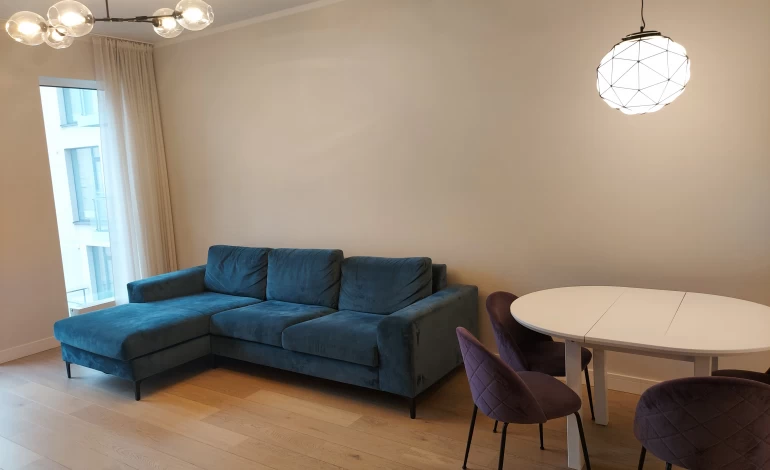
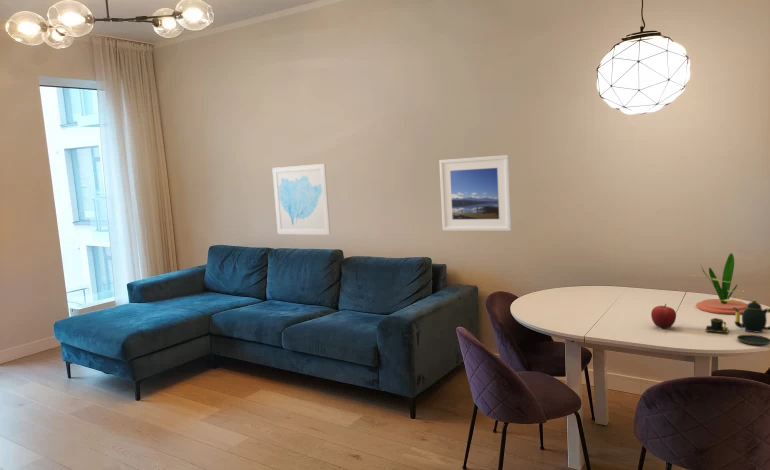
+ teapot (739, 319)
+ fruit (663, 315)
+ wall art (300, 200)
+ plant (722, 281)
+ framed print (474, 194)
